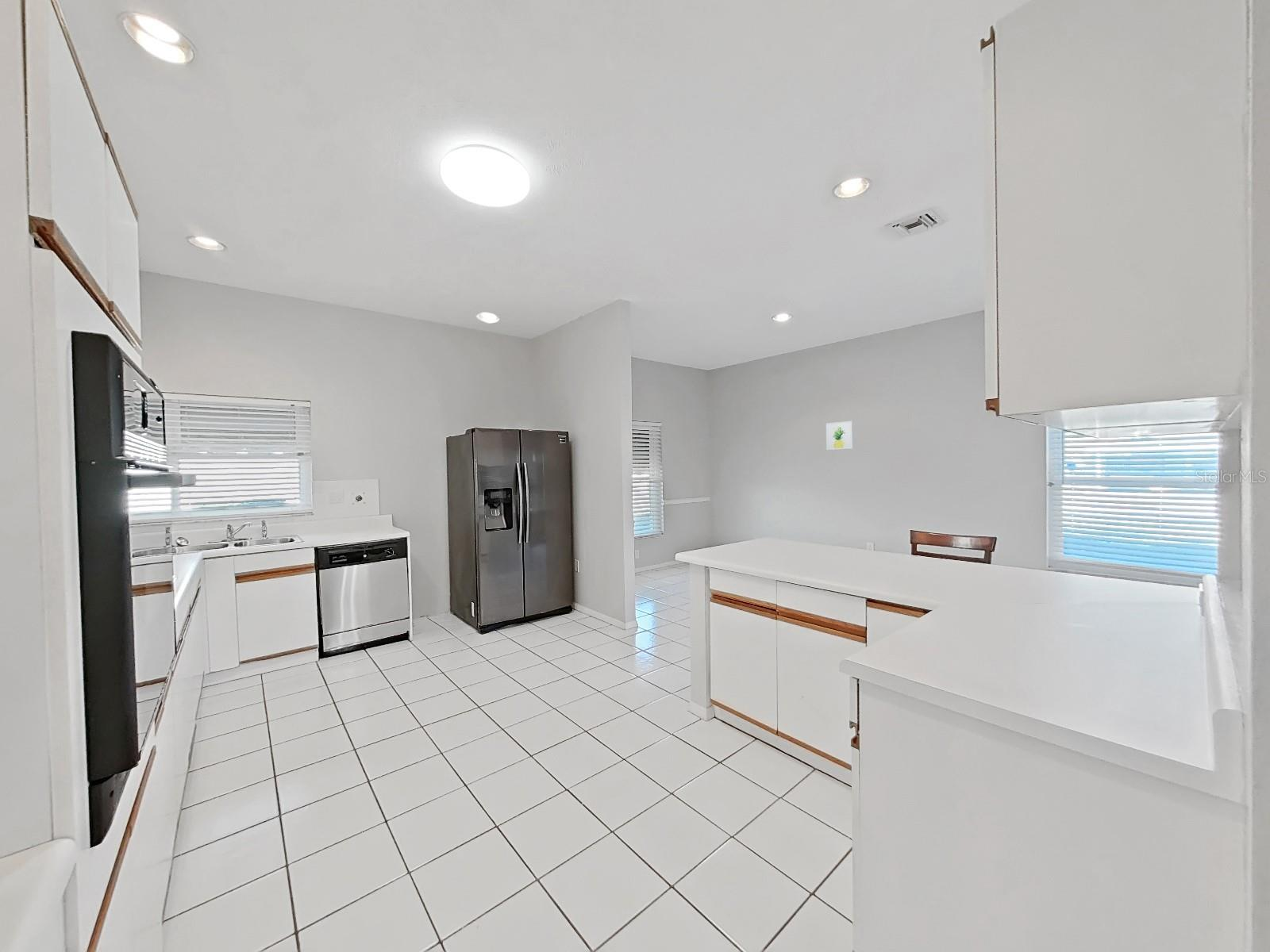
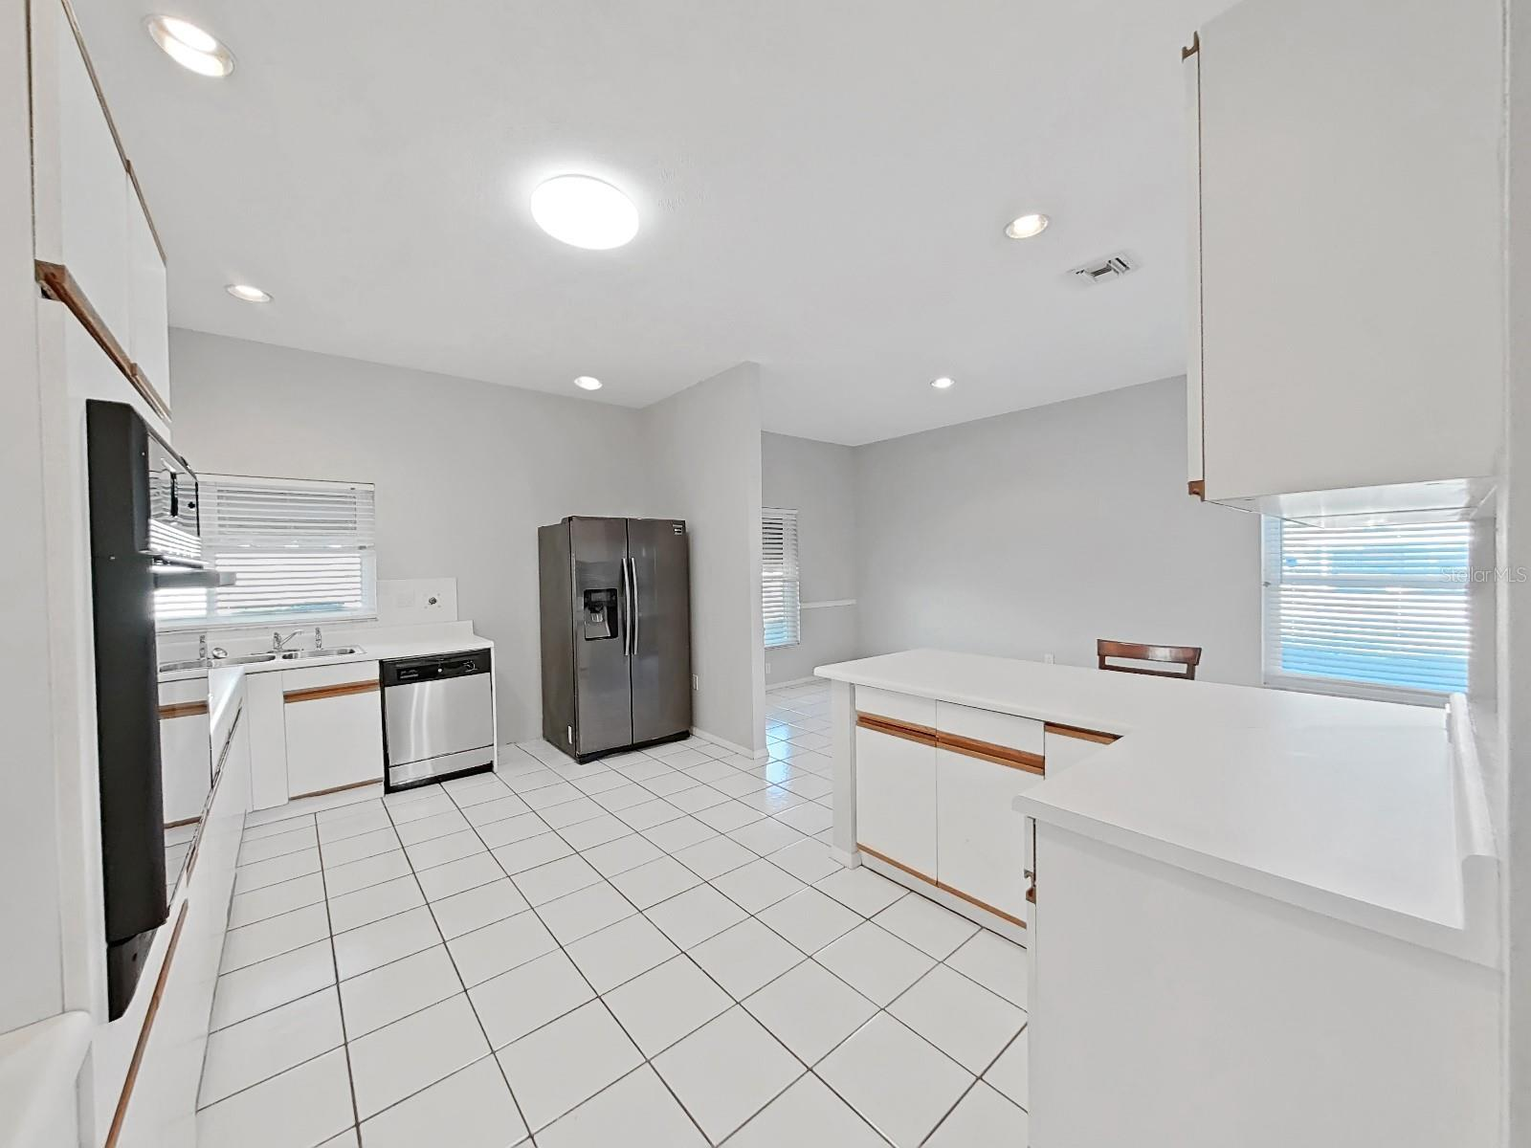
- wall art (839, 436)
